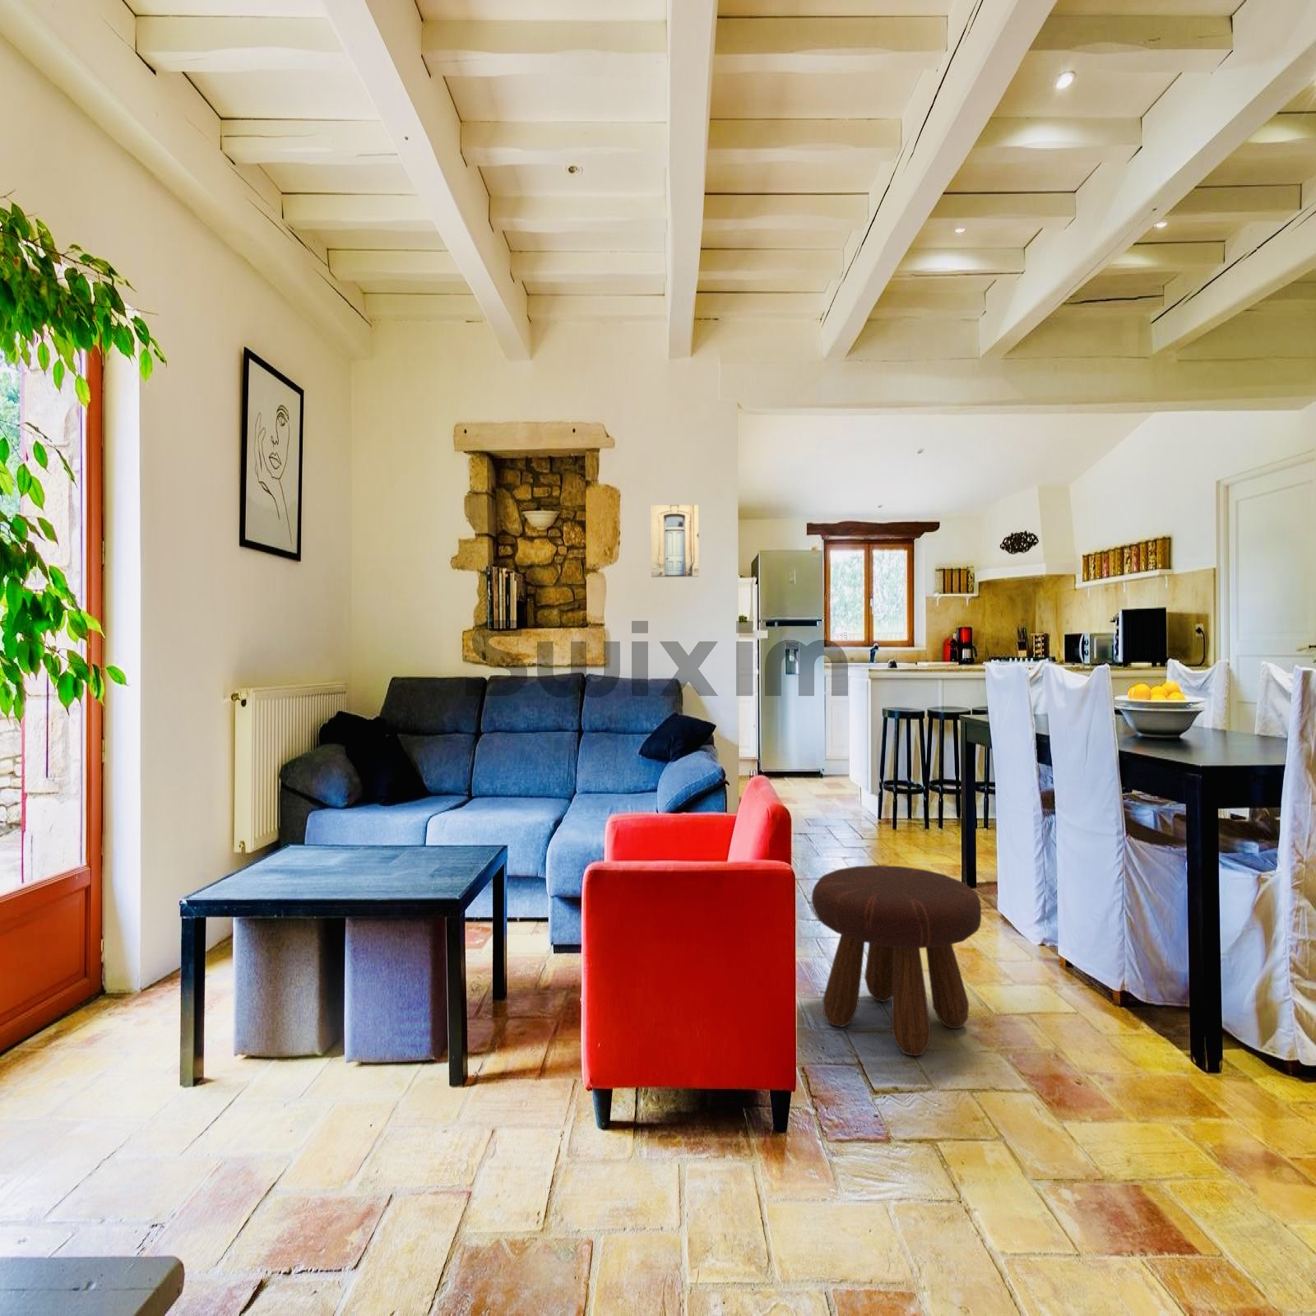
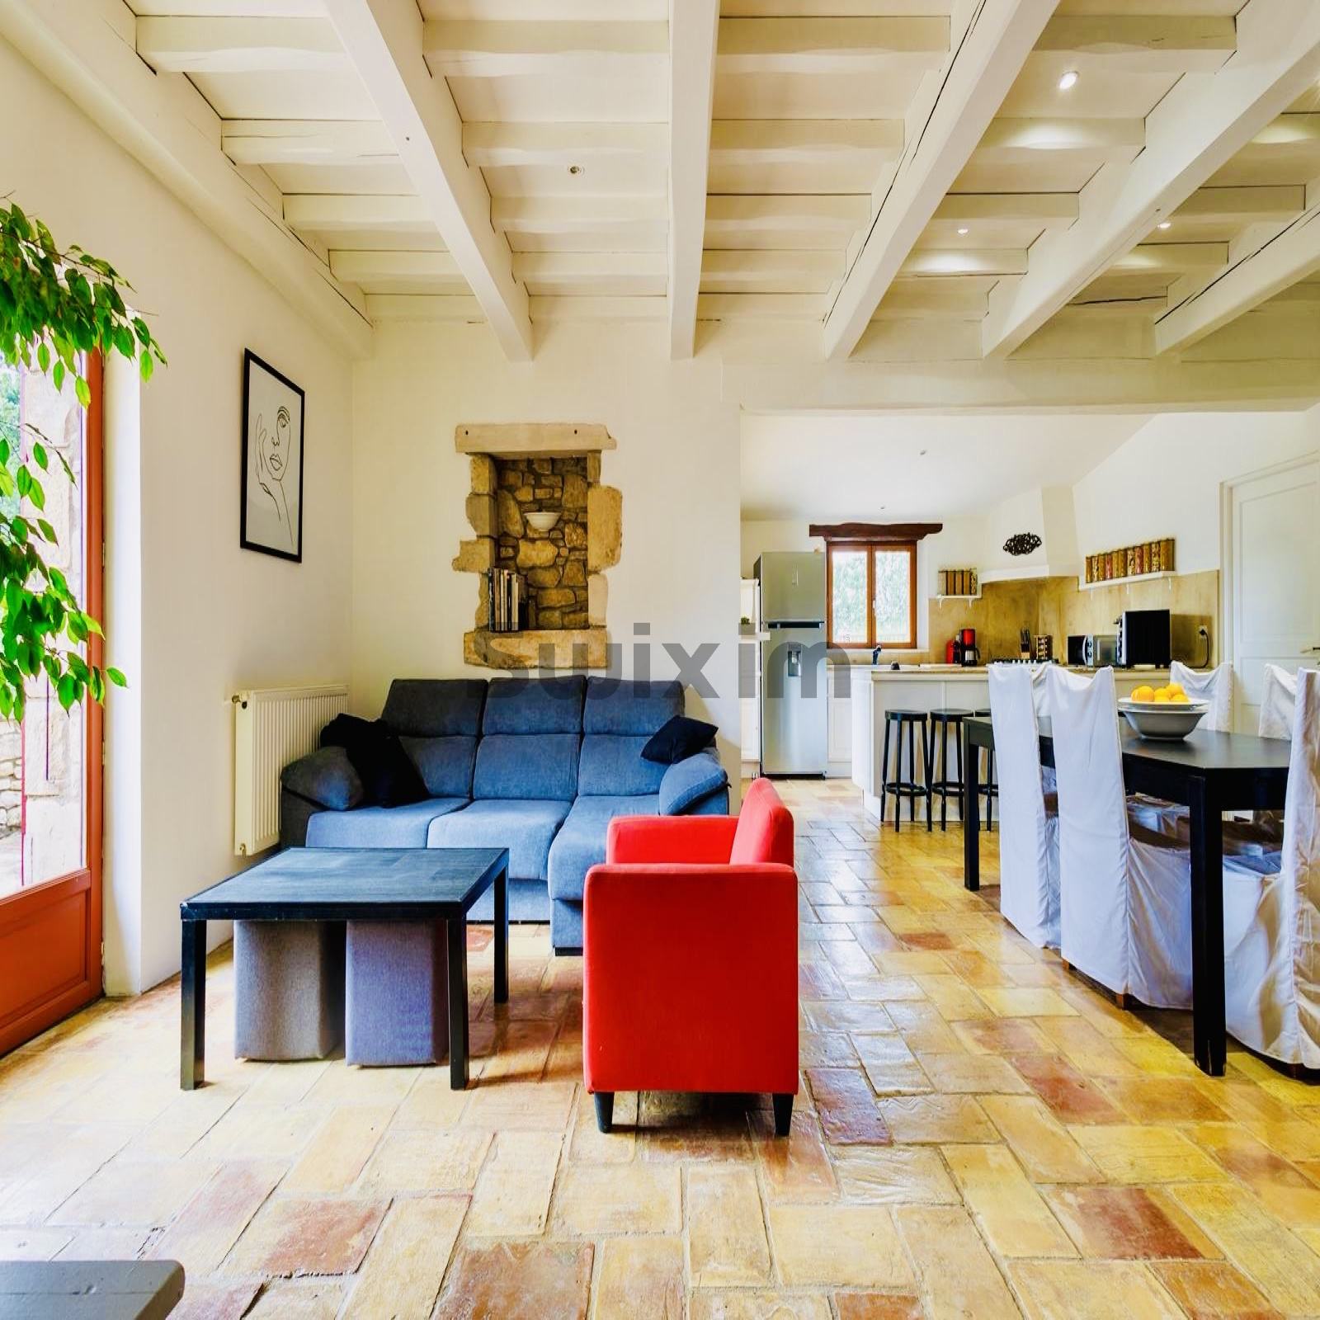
- wall art (675, 540)
- footstool (895, 953)
